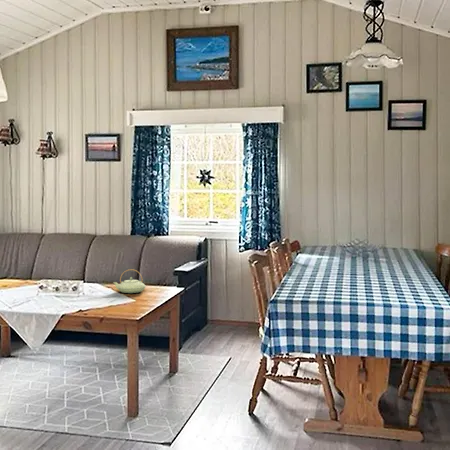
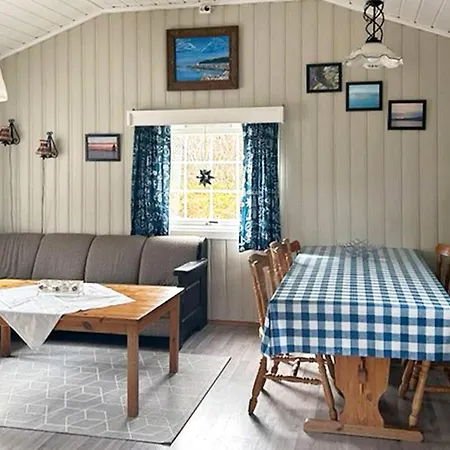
- teapot (129, 280)
